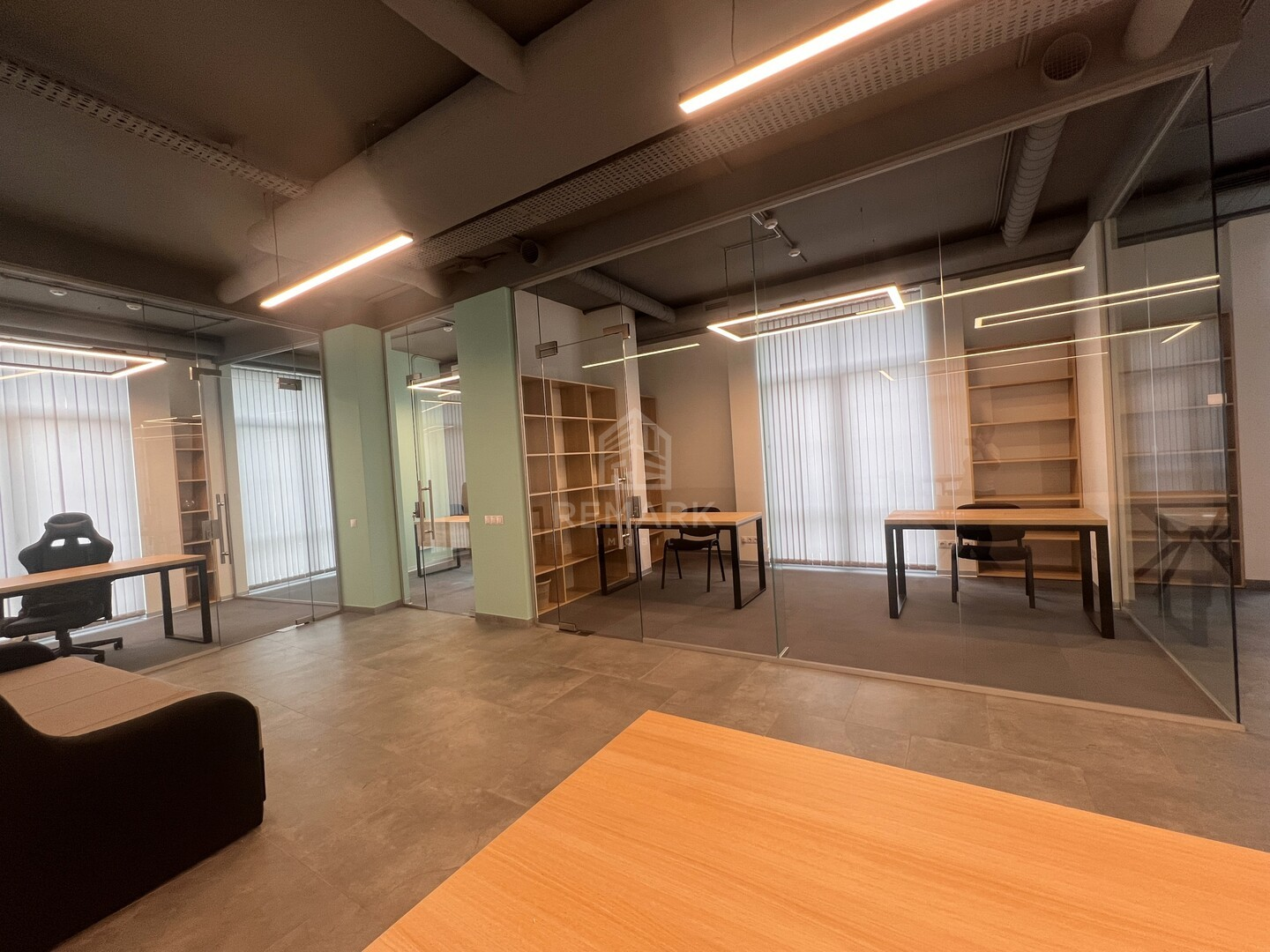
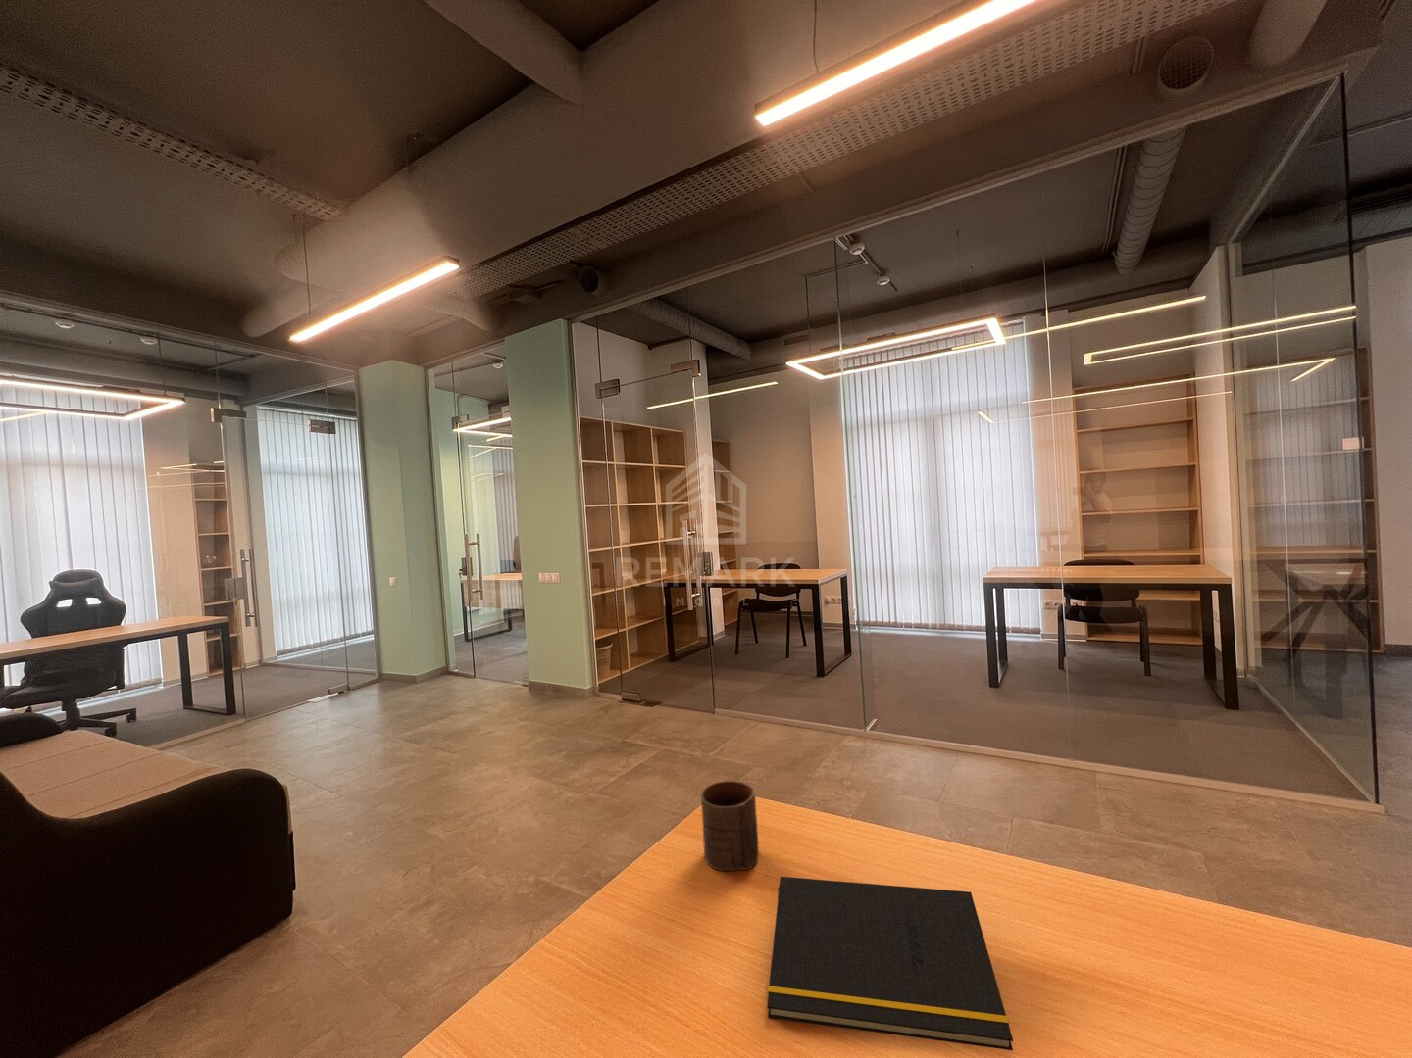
+ notepad (877, 949)
+ cup (730, 825)
